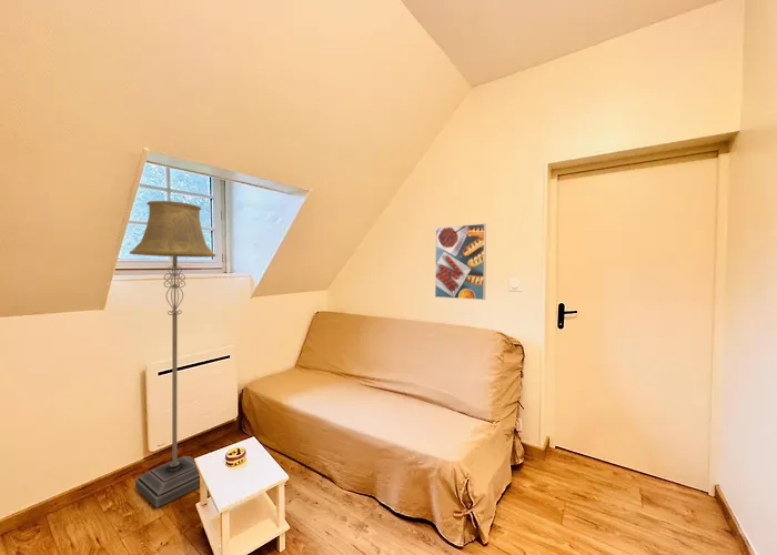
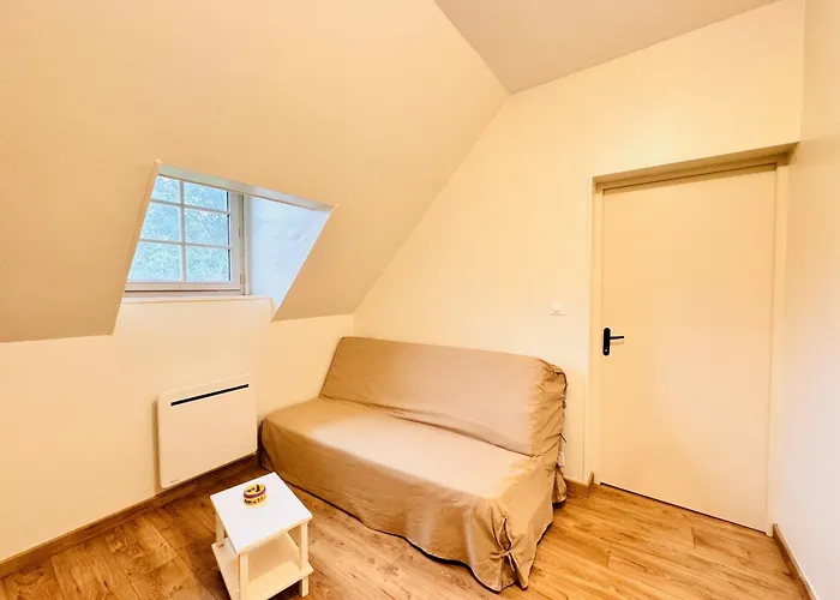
- floor lamp (174, 345)
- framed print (460, 262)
